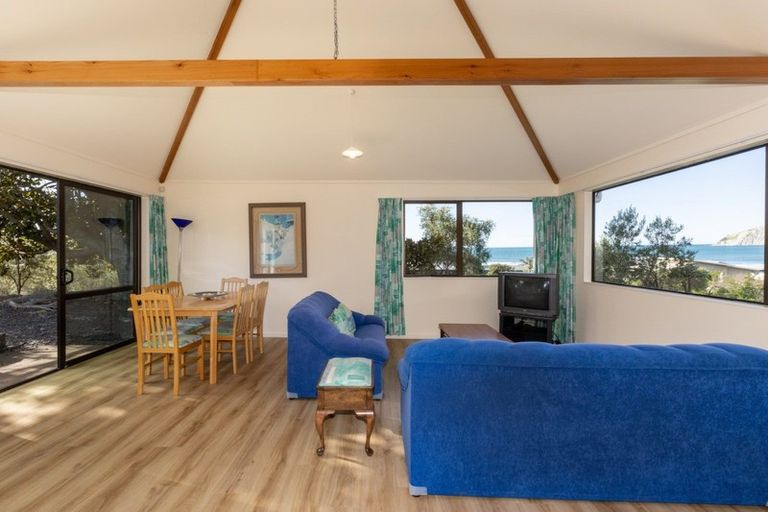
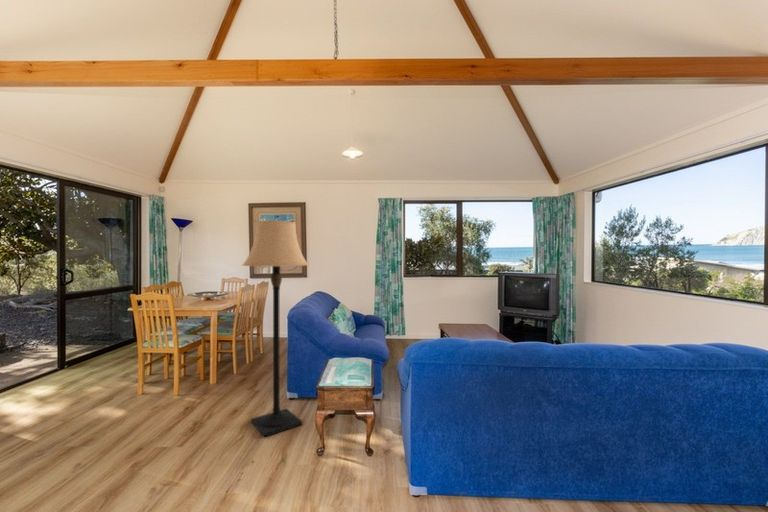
+ lamp (276, 322)
